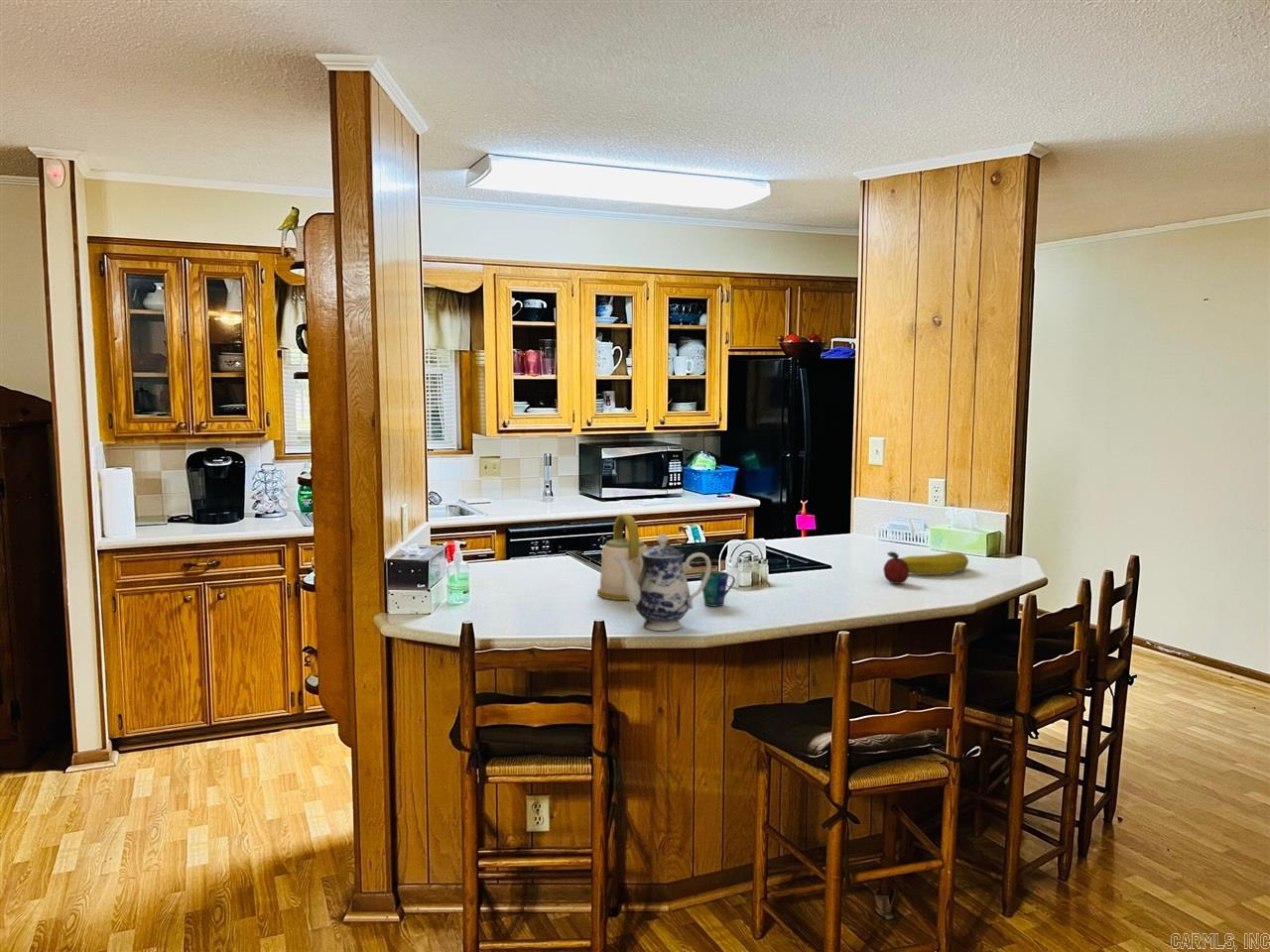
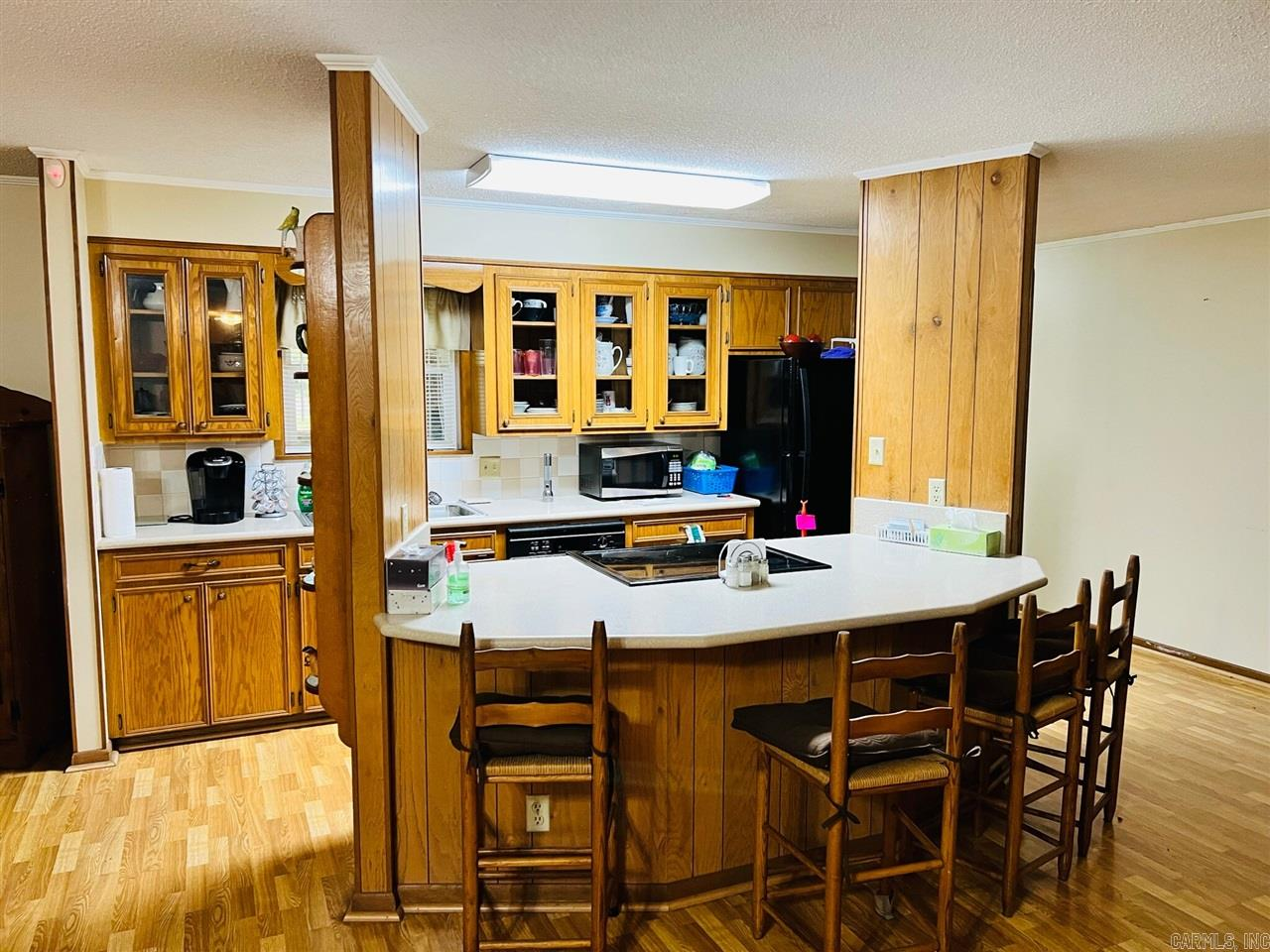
- kettle (626, 554)
- fruit (895, 567)
- teapot (662, 580)
- banana (930, 561)
- cup (717, 588)
